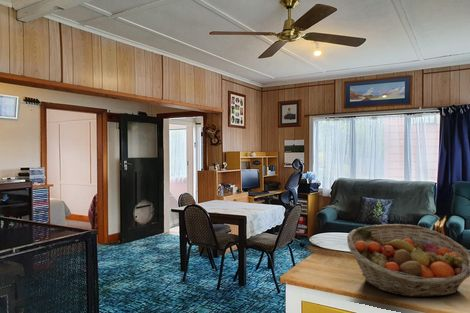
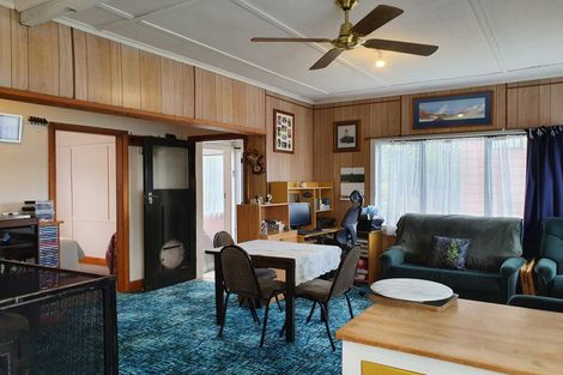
- fruit basket (407, 257)
